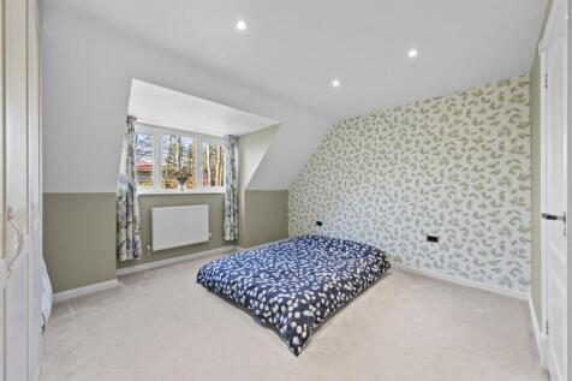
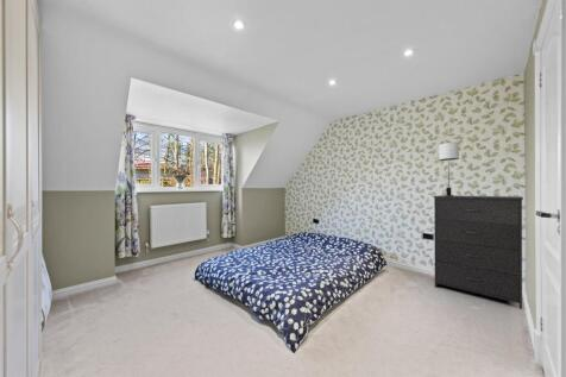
+ dresser (476, 244)
+ table lamp (448, 169)
